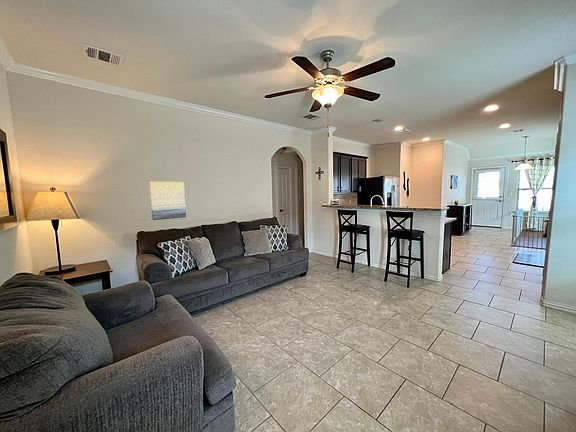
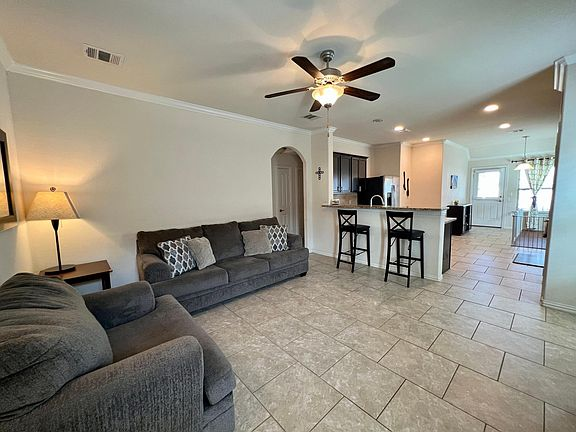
- wall art (168, 200)
